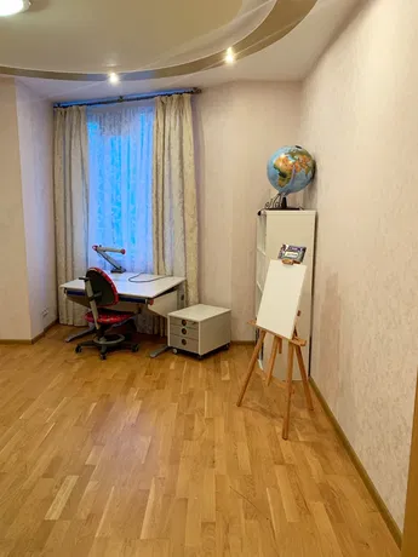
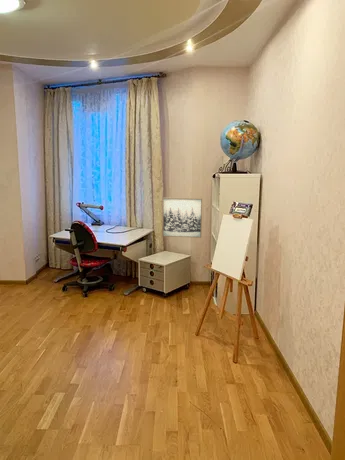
+ wall art (182, 217)
